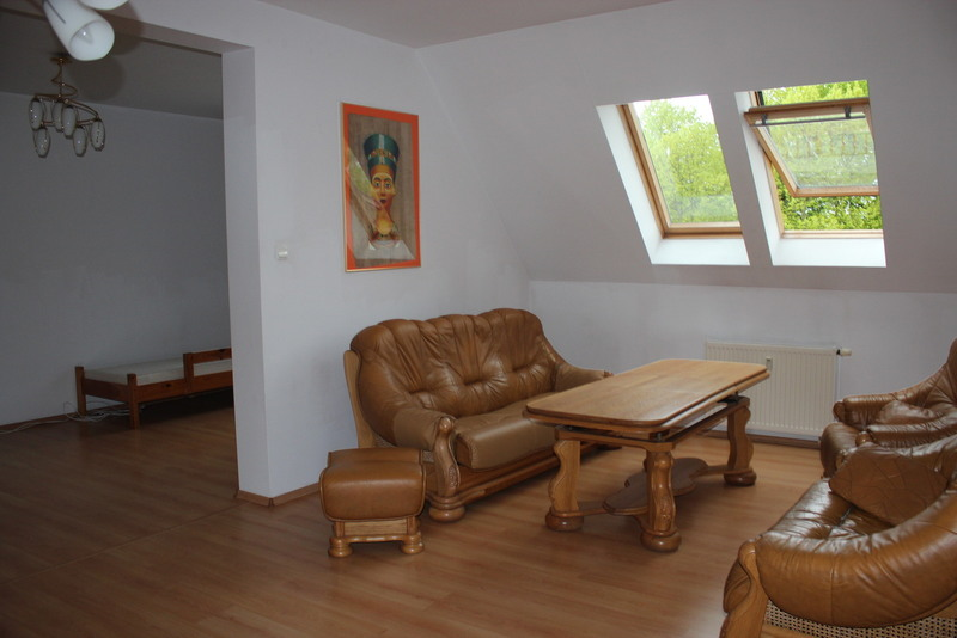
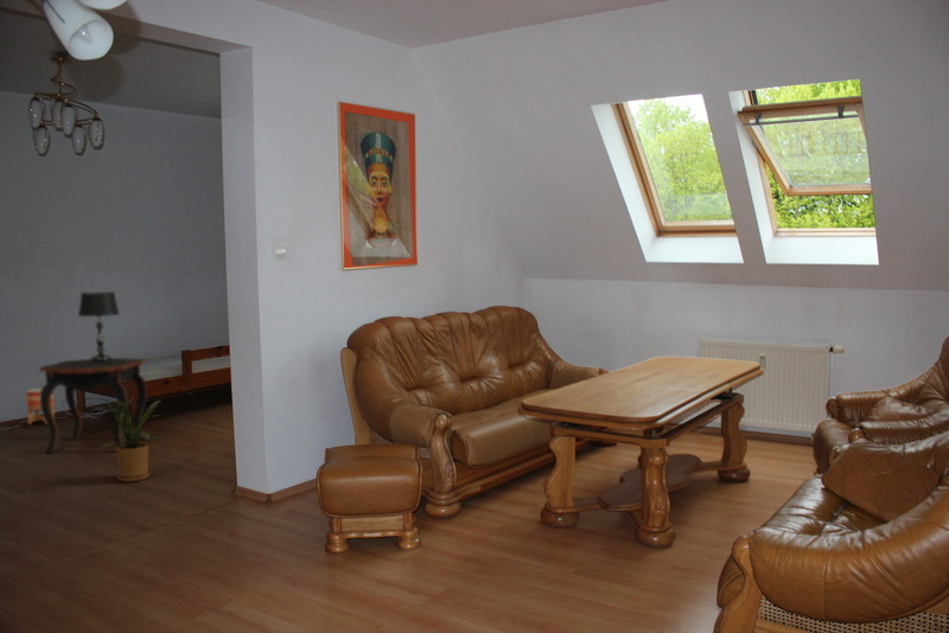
+ house plant (135, 437)
+ planter (39, 405)
+ side table (93, 389)
+ table lamp (98, 326)
